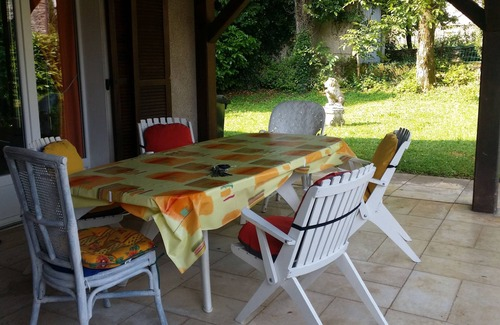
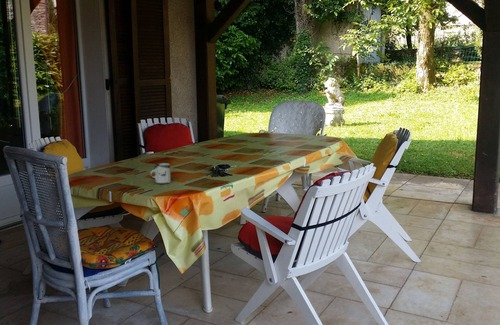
+ cup (160, 173)
